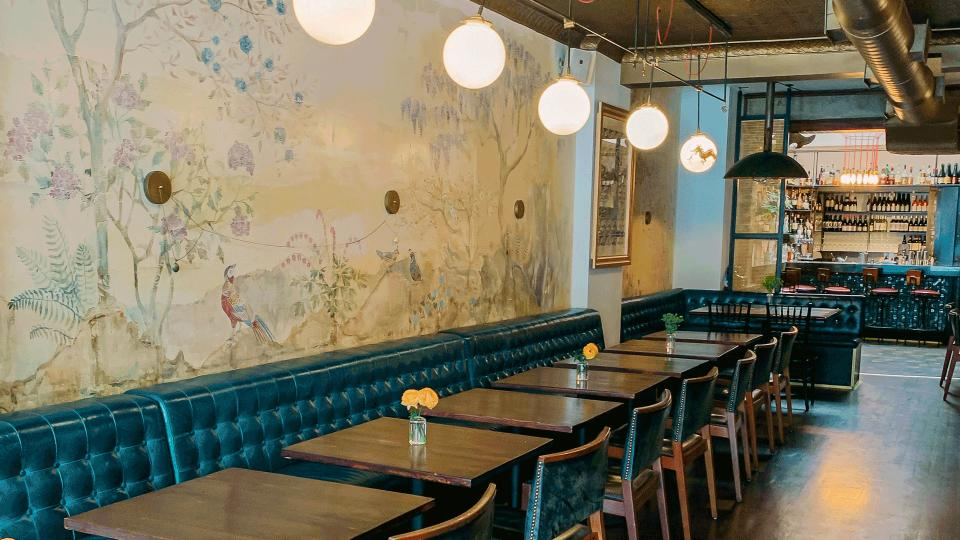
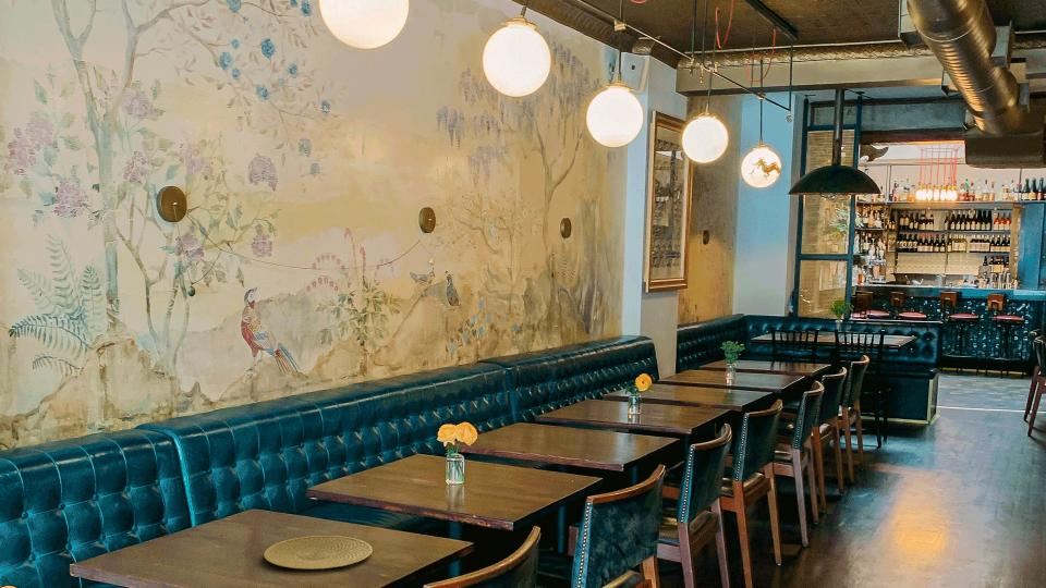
+ plate (318, 552)
